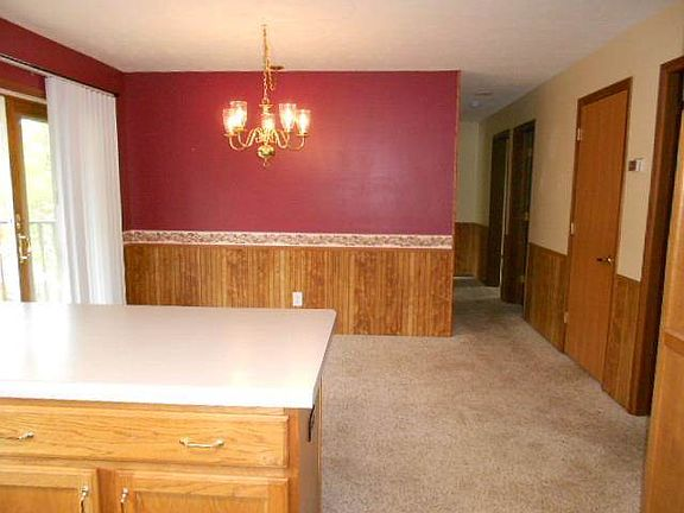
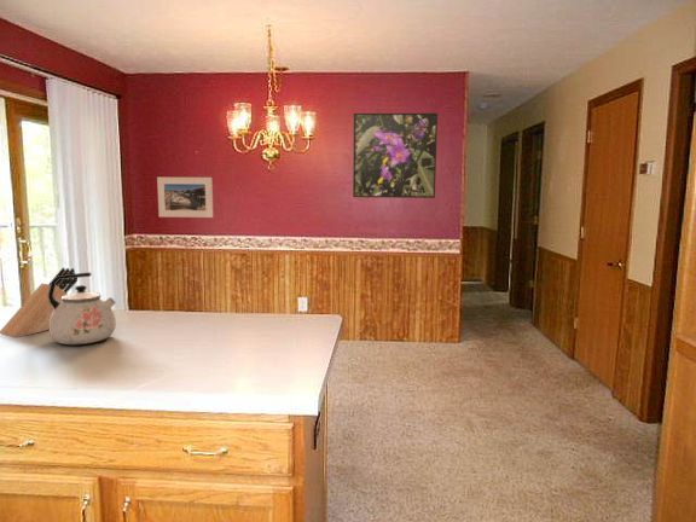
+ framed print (185, 197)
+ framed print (394, 156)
+ knife block (41, 300)
+ kettle (82, 306)
